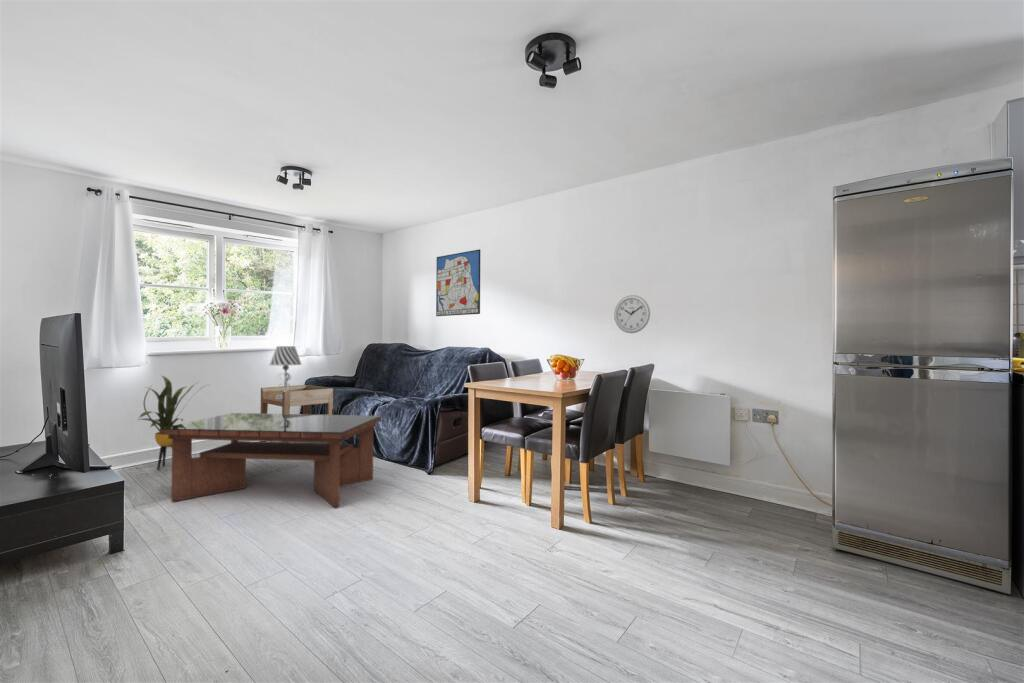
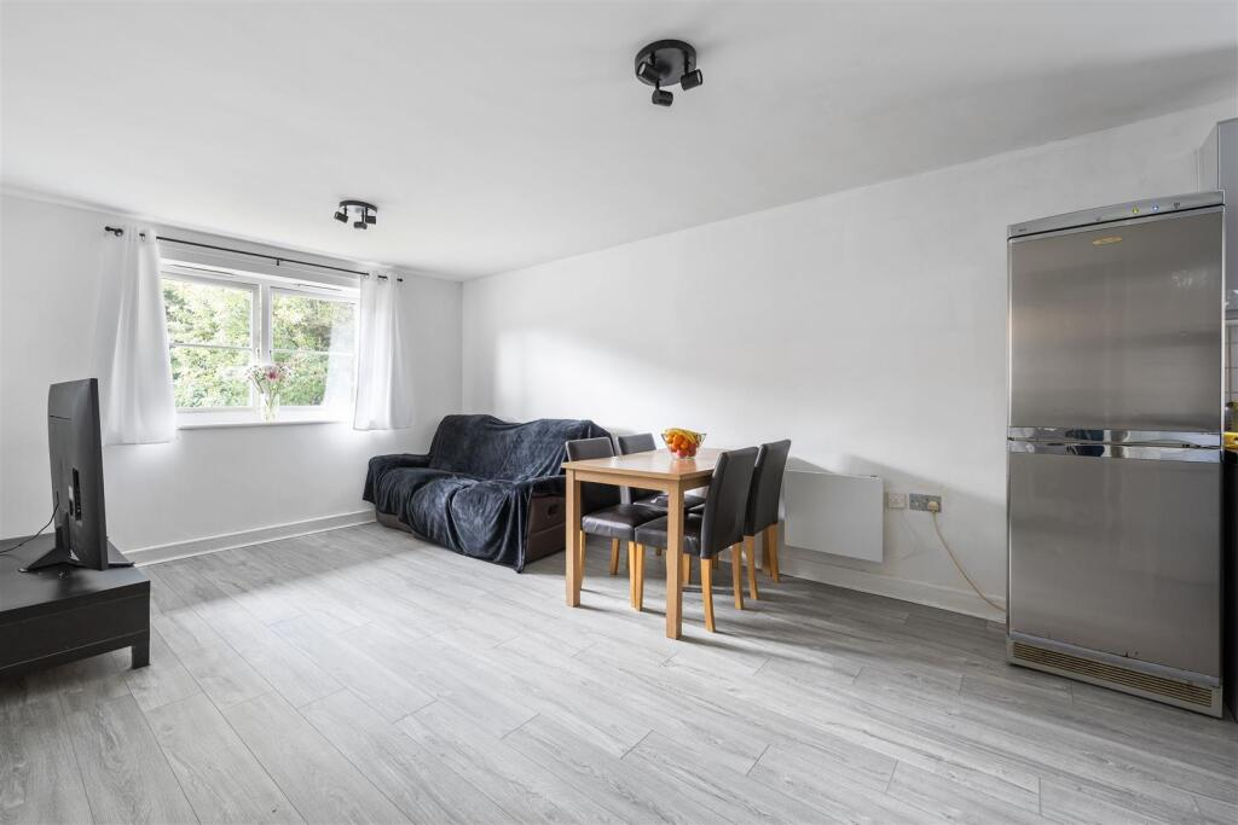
- wall art (457, 284)
- house plant (171, 421)
- side table (303, 413)
- table lamp (285, 372)
- coffee table (279, 455)
- wall clock (631, 314)
